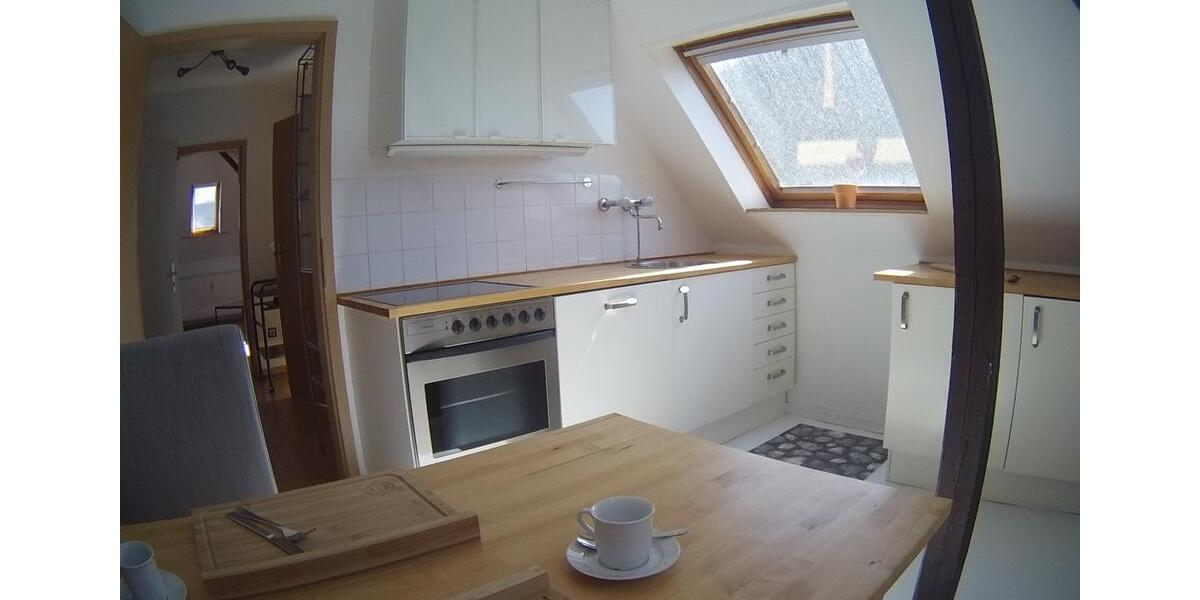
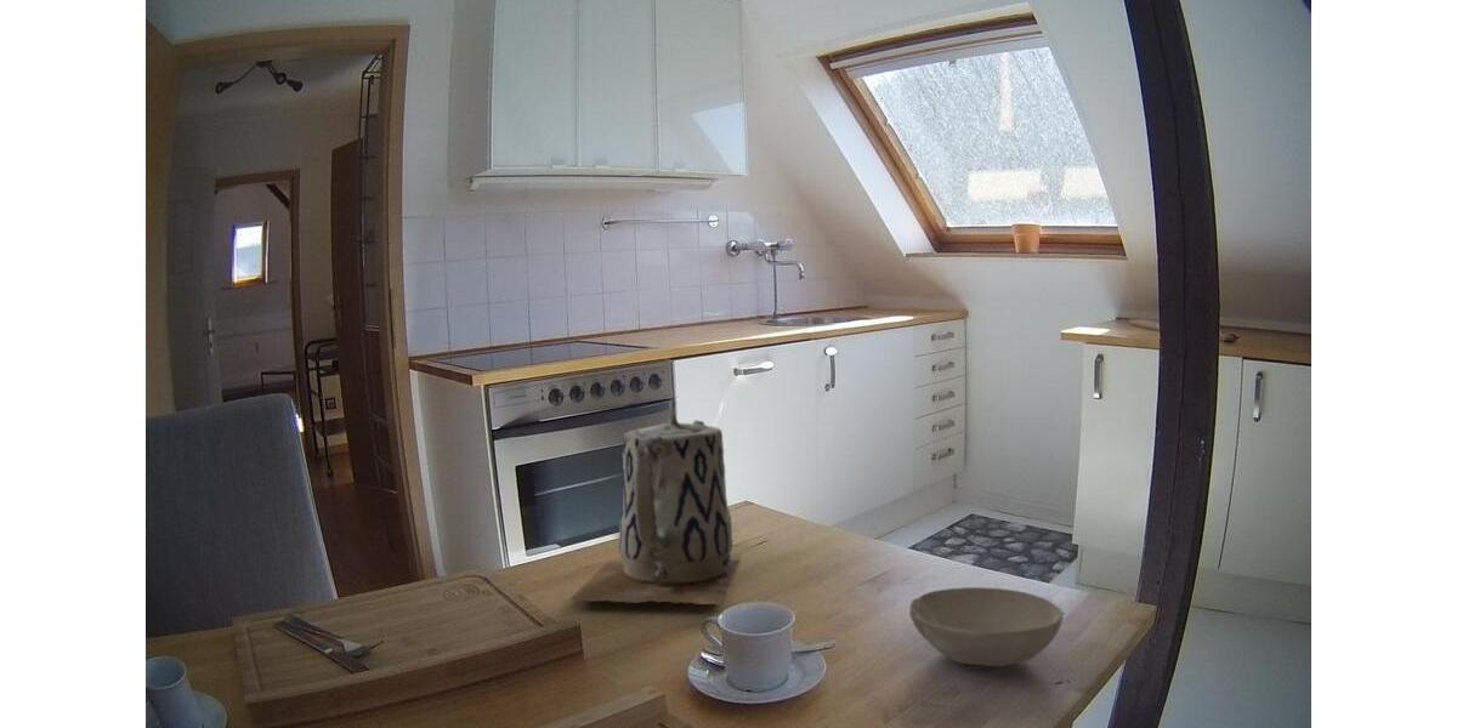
+ bowl (983, 630)
+ teapot (664, 487)
